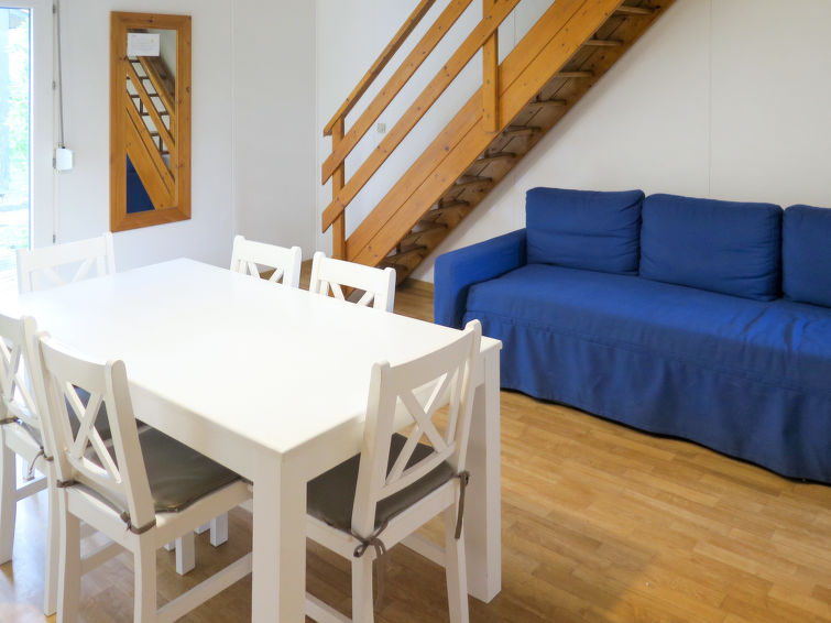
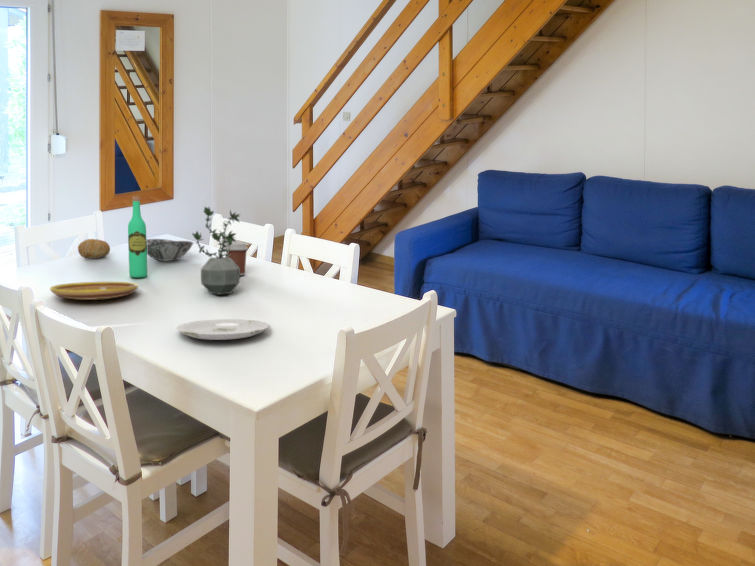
+ fruit (94, 248)
+ coffee cup (236, 259)
+ potted plant (218, 250)
+ plate (95, 291)
+ plate (223, 329)
+ wine bottle (137, 236)
+ decorative bowl (166, 249)
